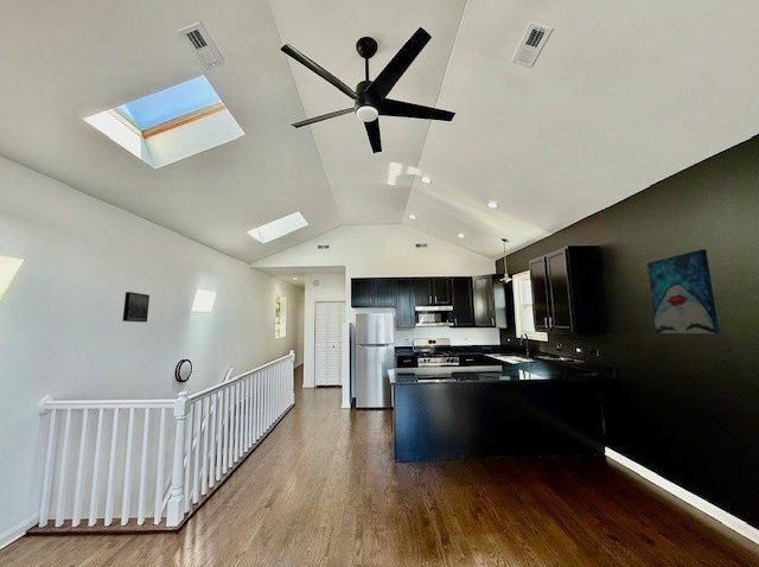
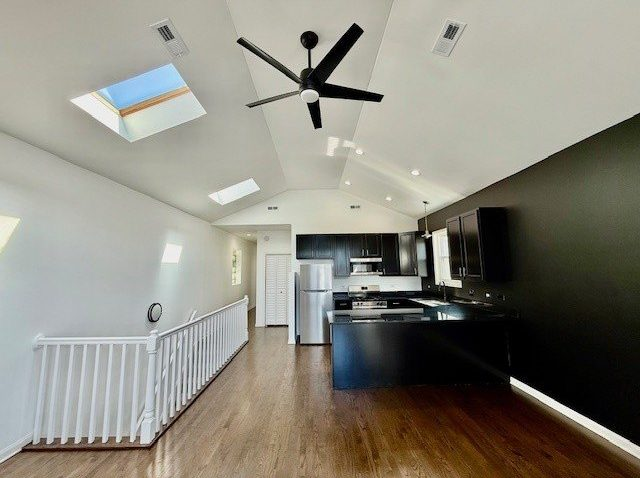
- wall art (136, 307)
- wall art (678, 294)
